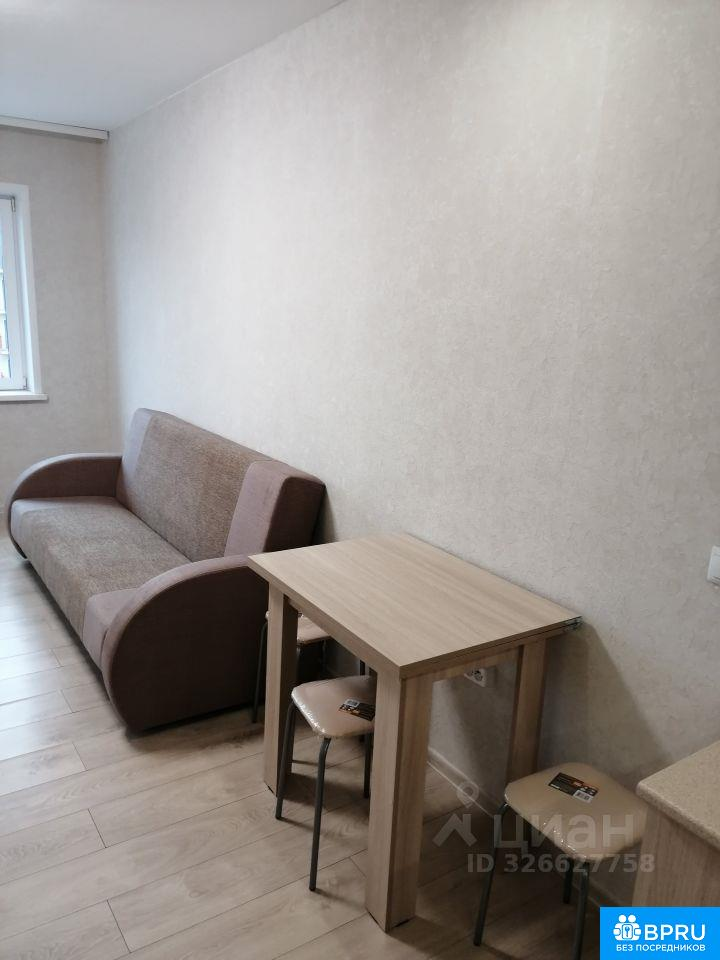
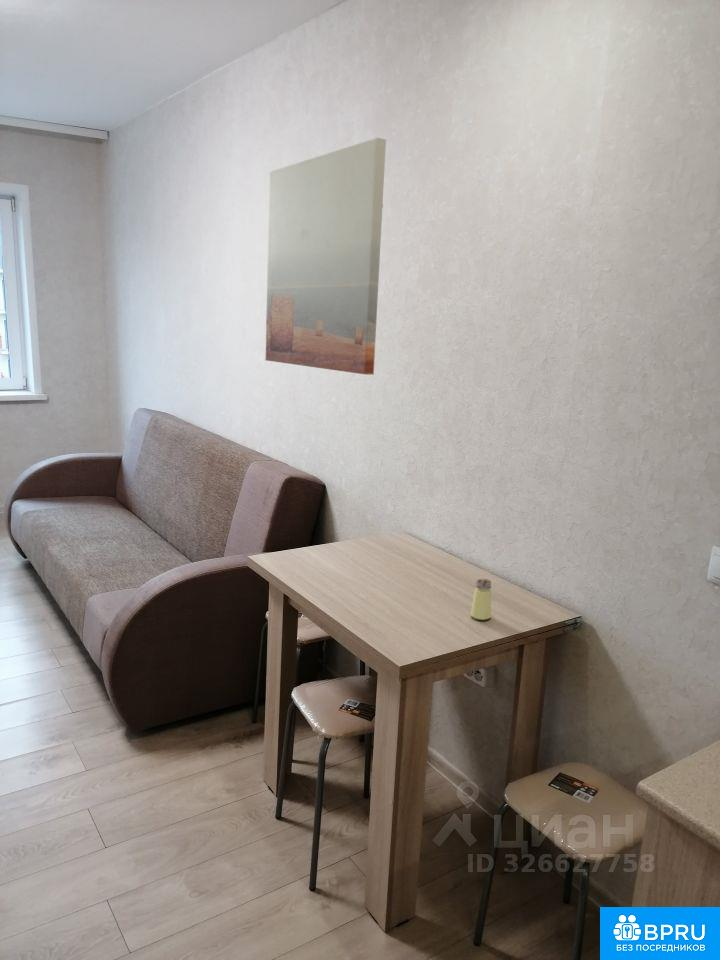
+ saltshaker (482, 598)
+ wall art (317, 265)
